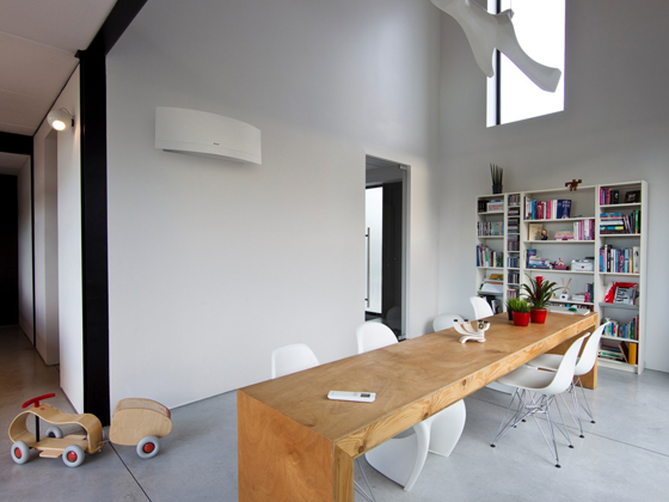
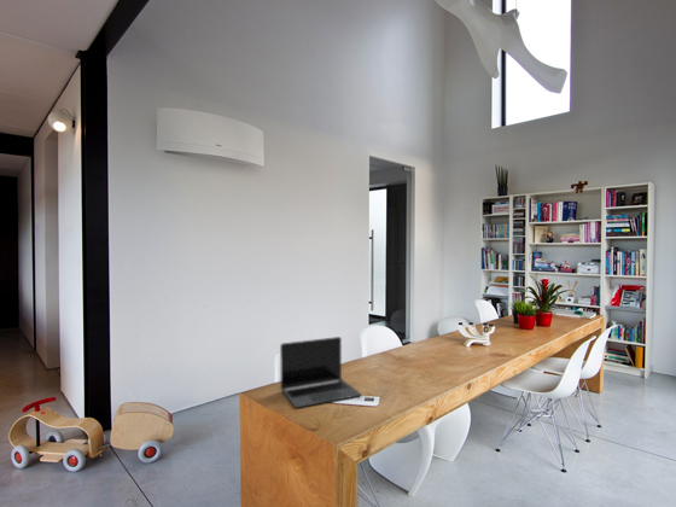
+ laptop (320, 369)
